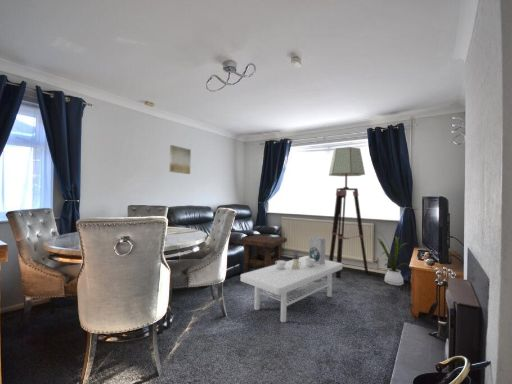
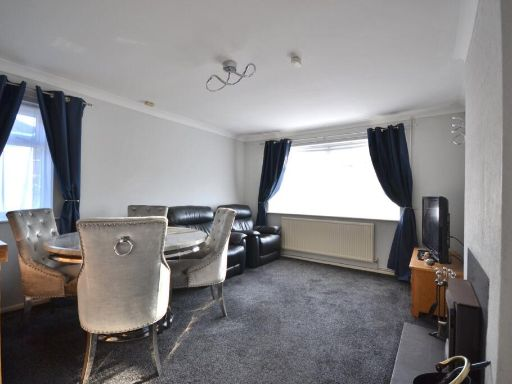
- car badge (316, 248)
- wall art (180, 160)
- house plant (391, 256)
- coffee table (295, 275)
- floor lamp (344, 209)
- side table (262, 257)
